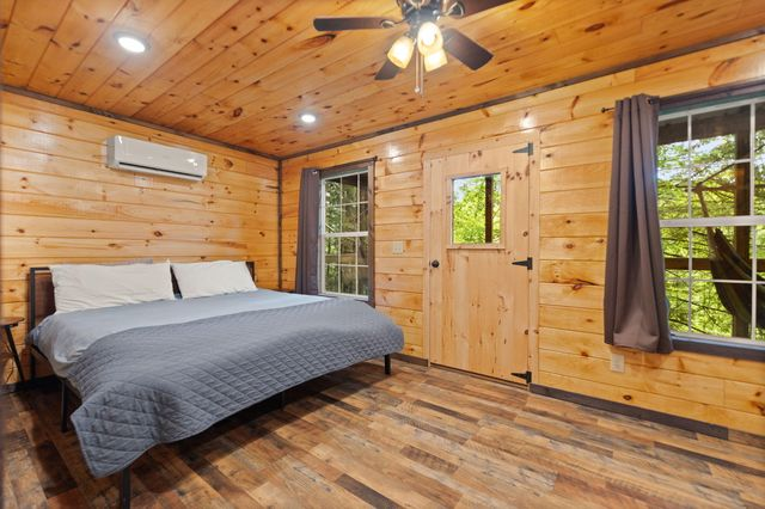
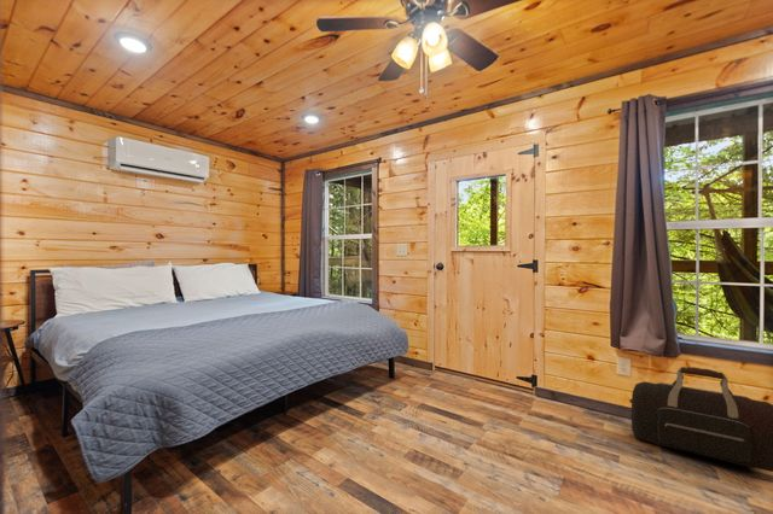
+ duffel bag (701, 410)
